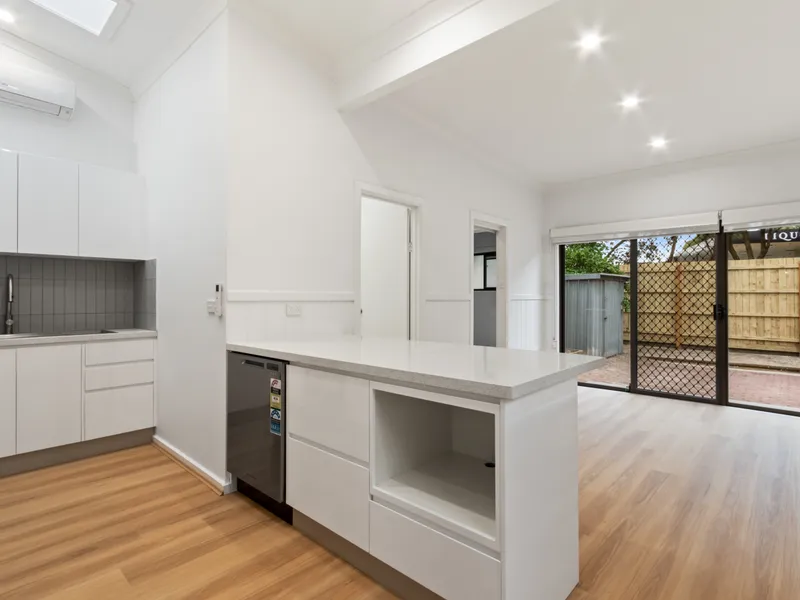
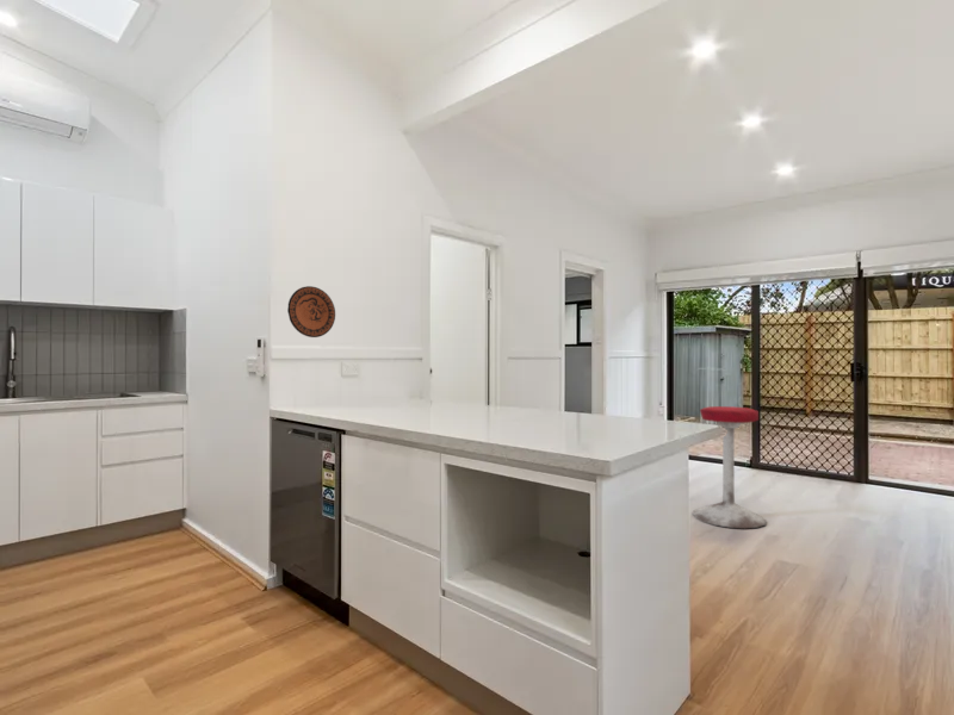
+ decorative plate (311, 311)
+ stool (727, 462)
